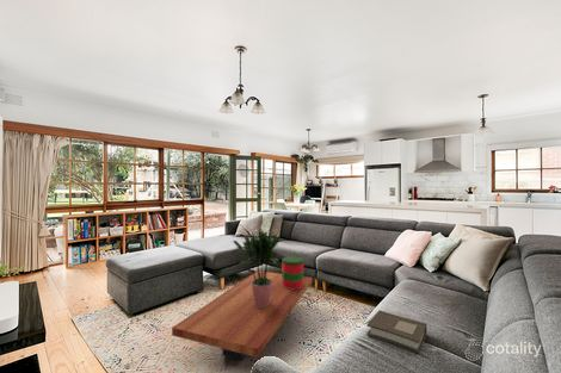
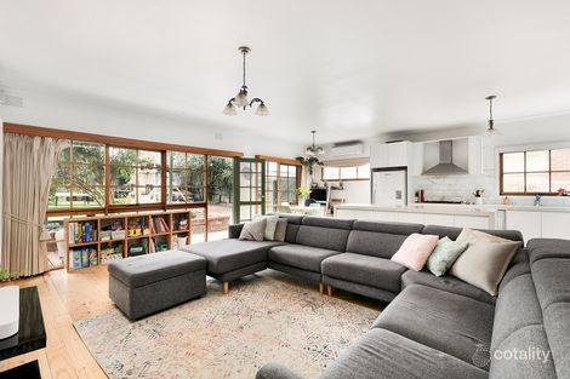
- decorative container (292, 272)
- book (396, 329)
- coffee table (257, 312)
- potted plant (257, 265)
